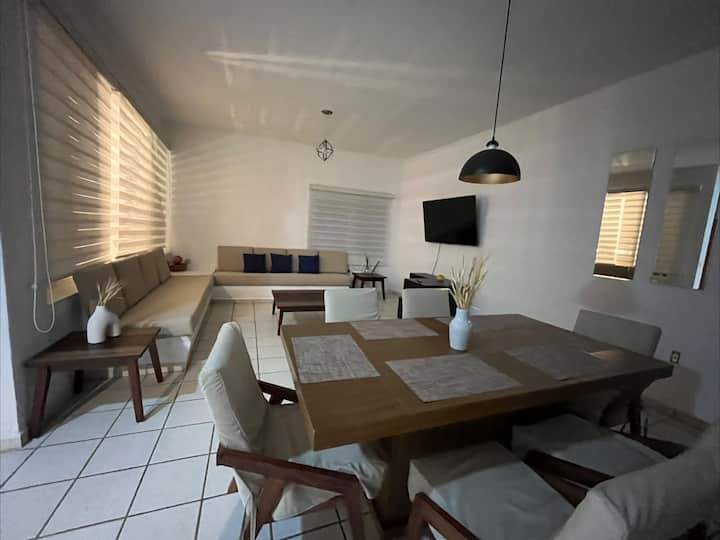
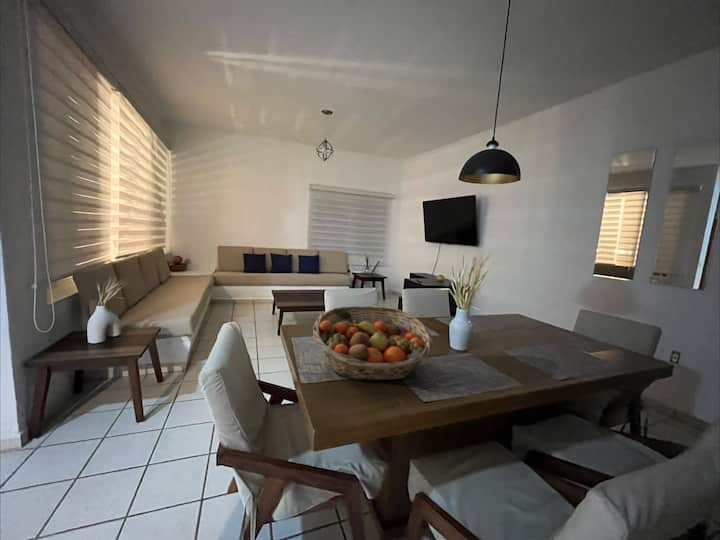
+ fruit basket (372, 340)
